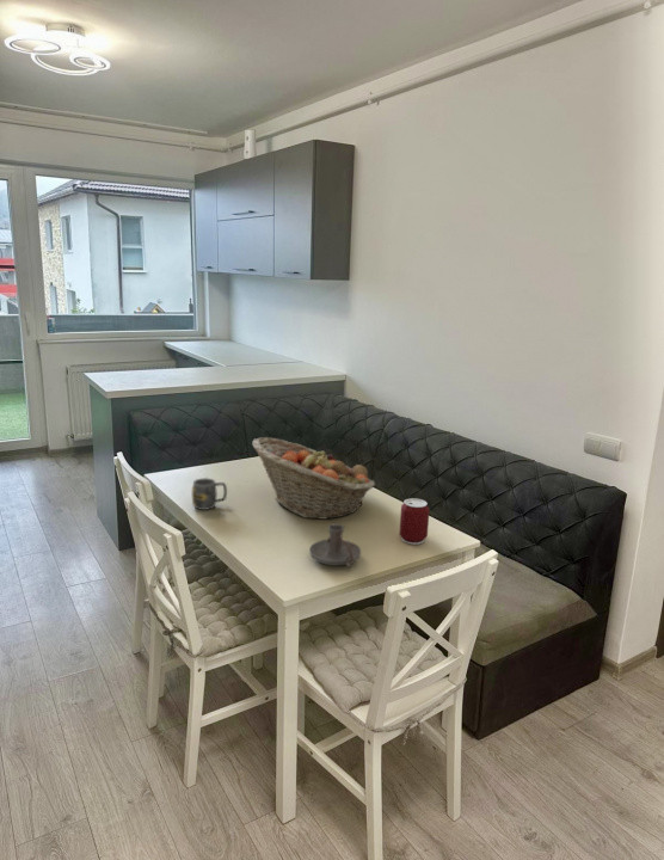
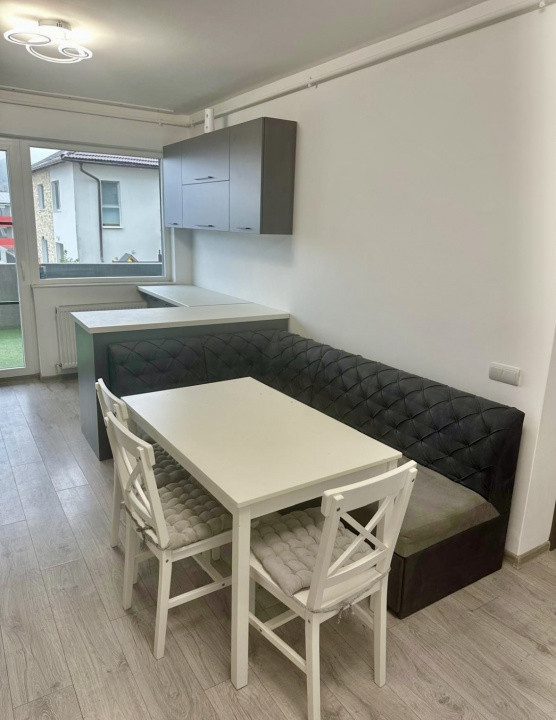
- fruit basket (312, 472)
- candle holder (338, 545)
- mug (209, 493)
- can (413, 521)
